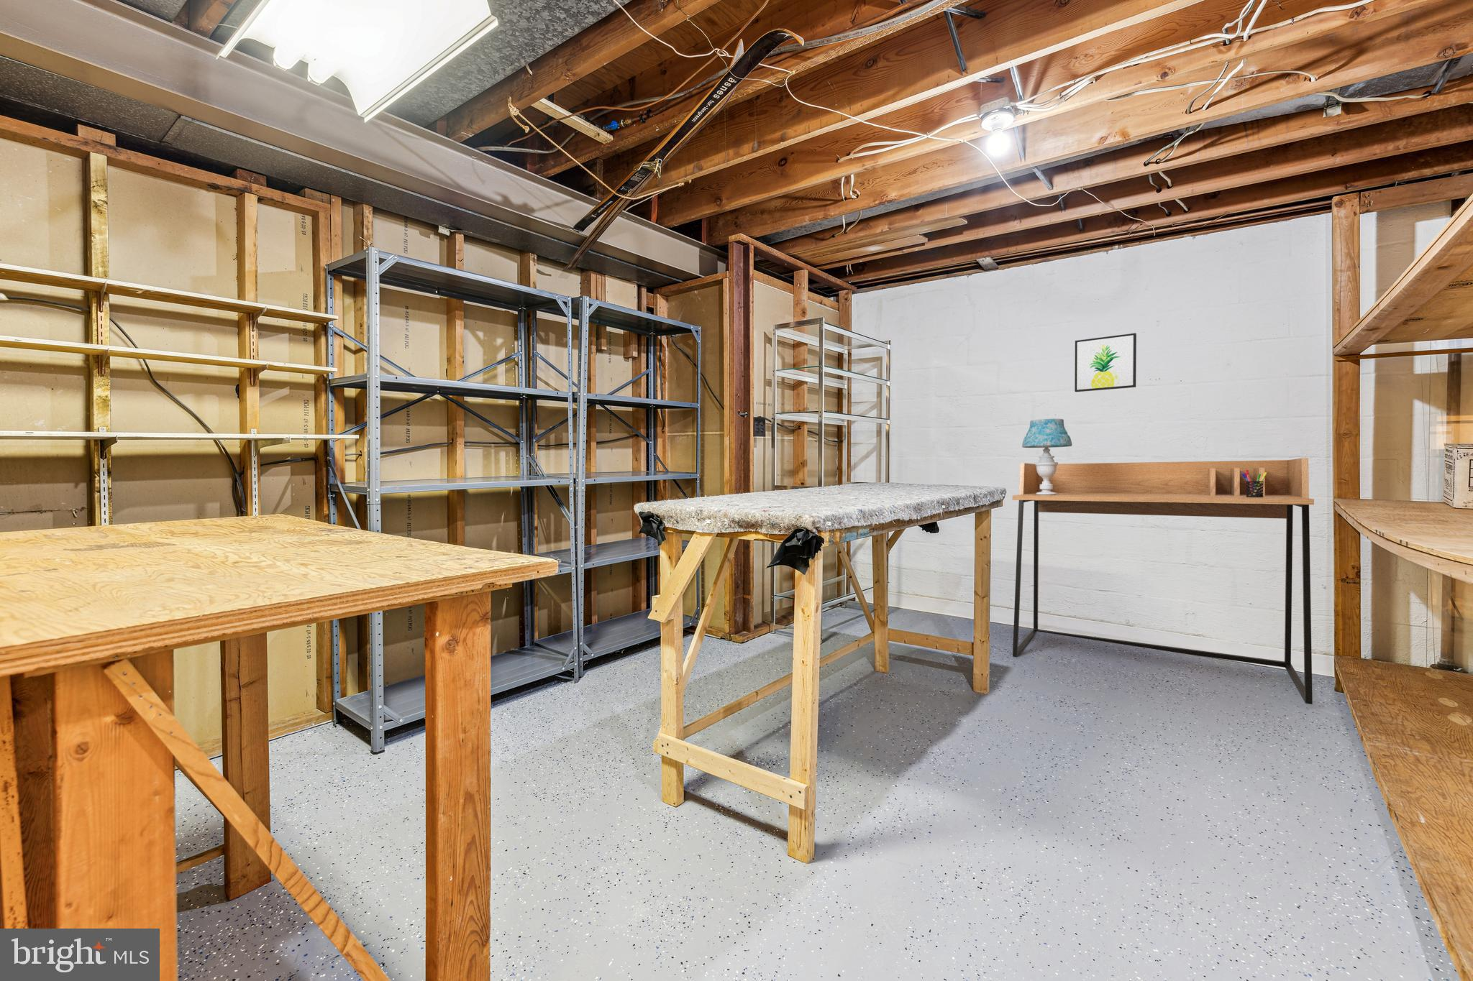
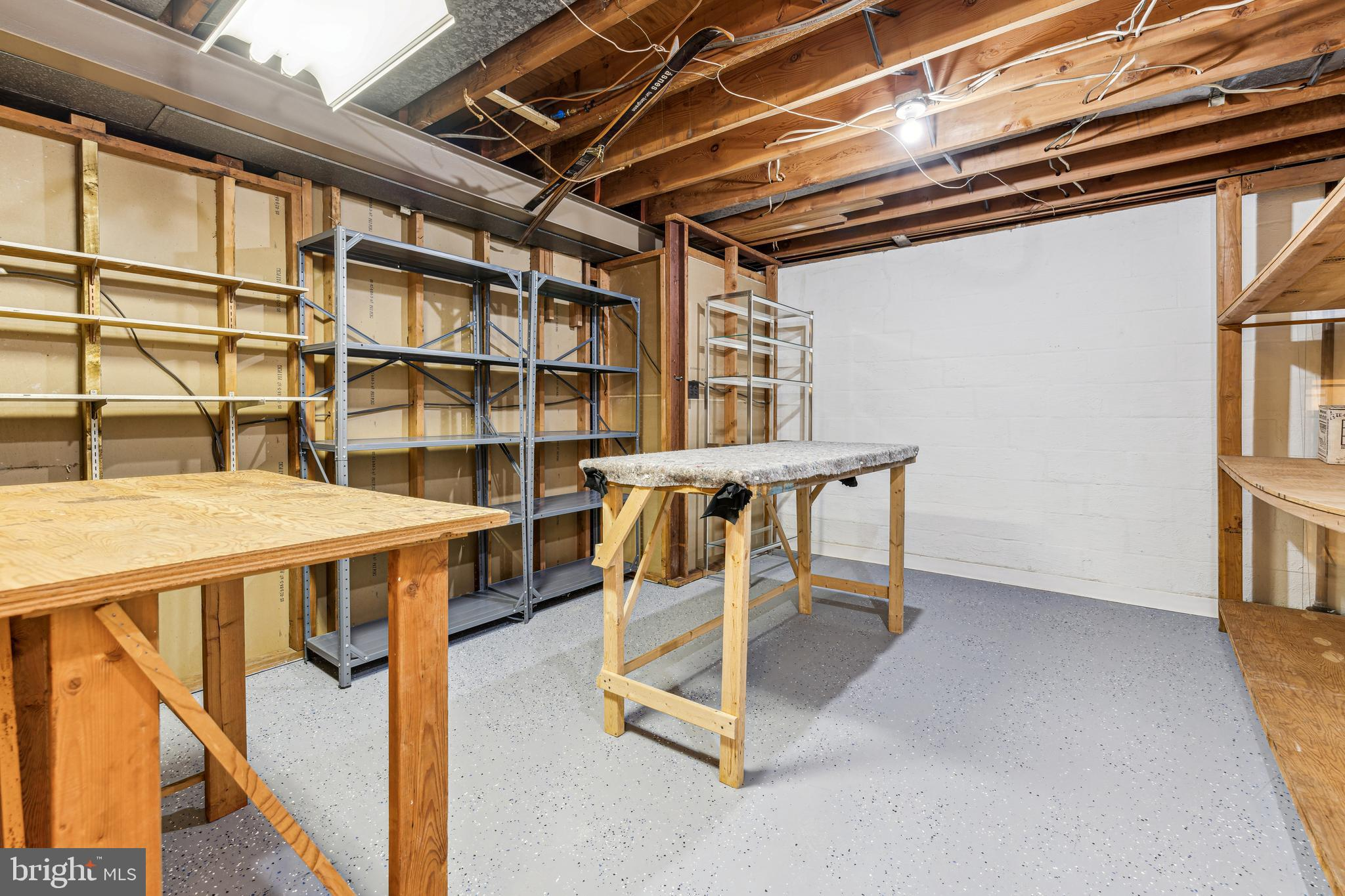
- wall art (1105, 362)
- table lamp (1046, 457)
- desk (1147, 515)
- pen holder (1254, 482)
